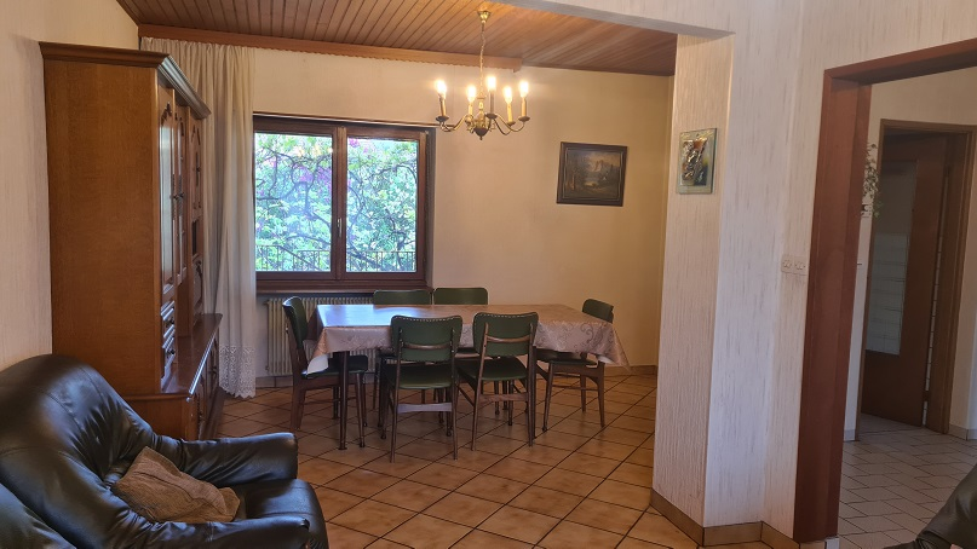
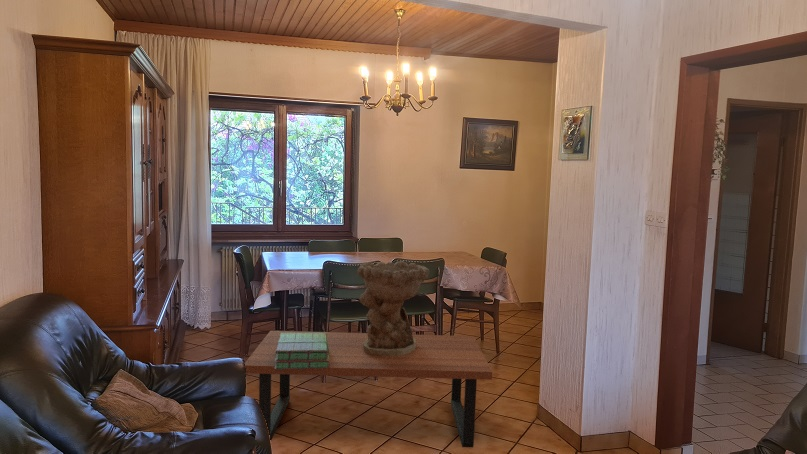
+ coffee table (371, 376)
+ stack of books (302, 349)
+ decorative bowl (391, 305)
